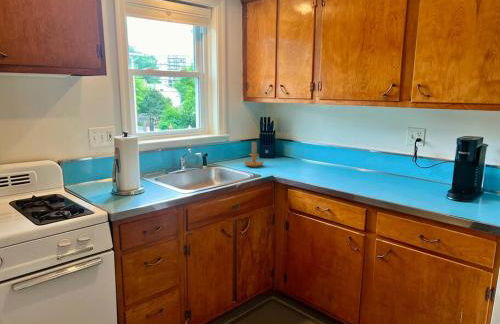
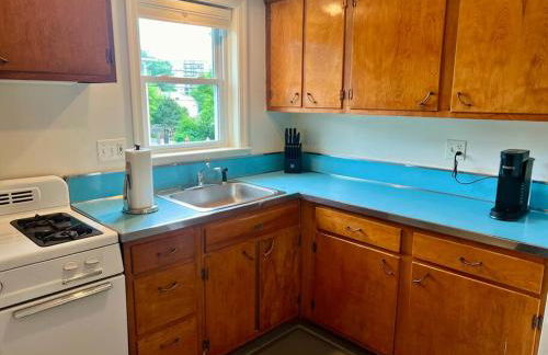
- candle (252, 153)
